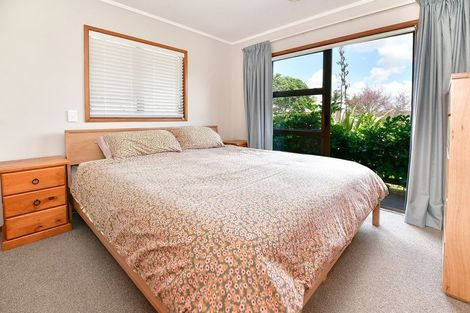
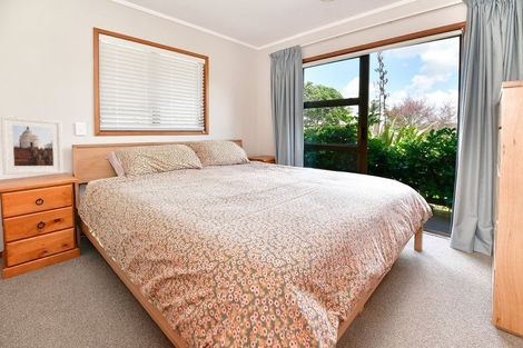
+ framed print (33, 146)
